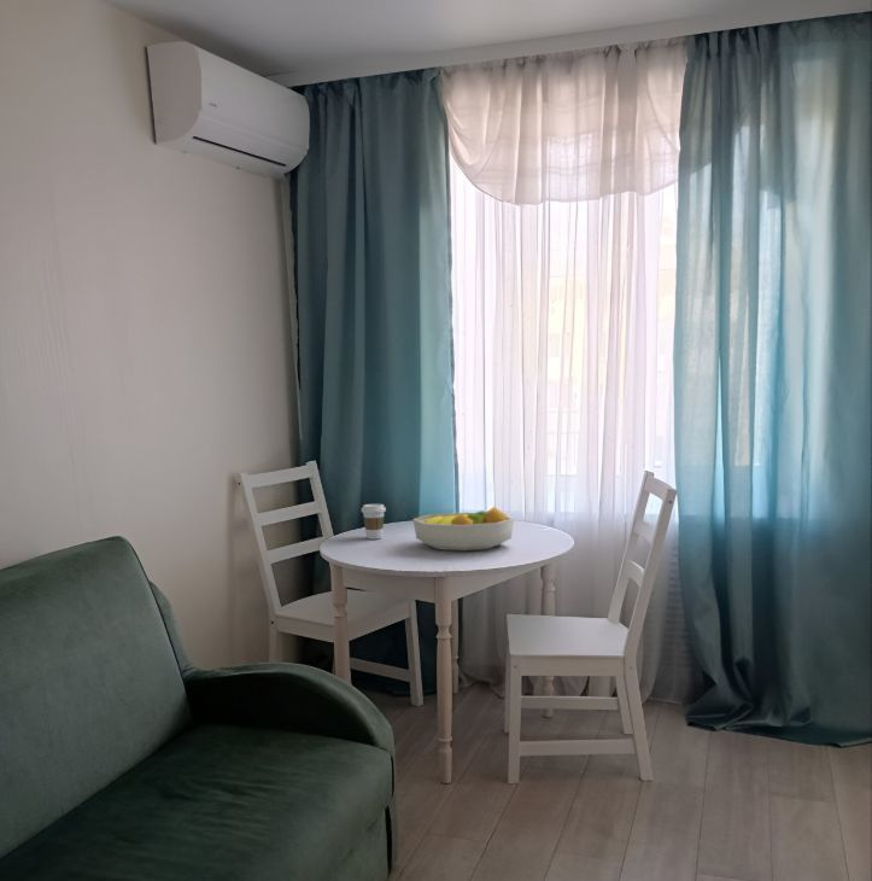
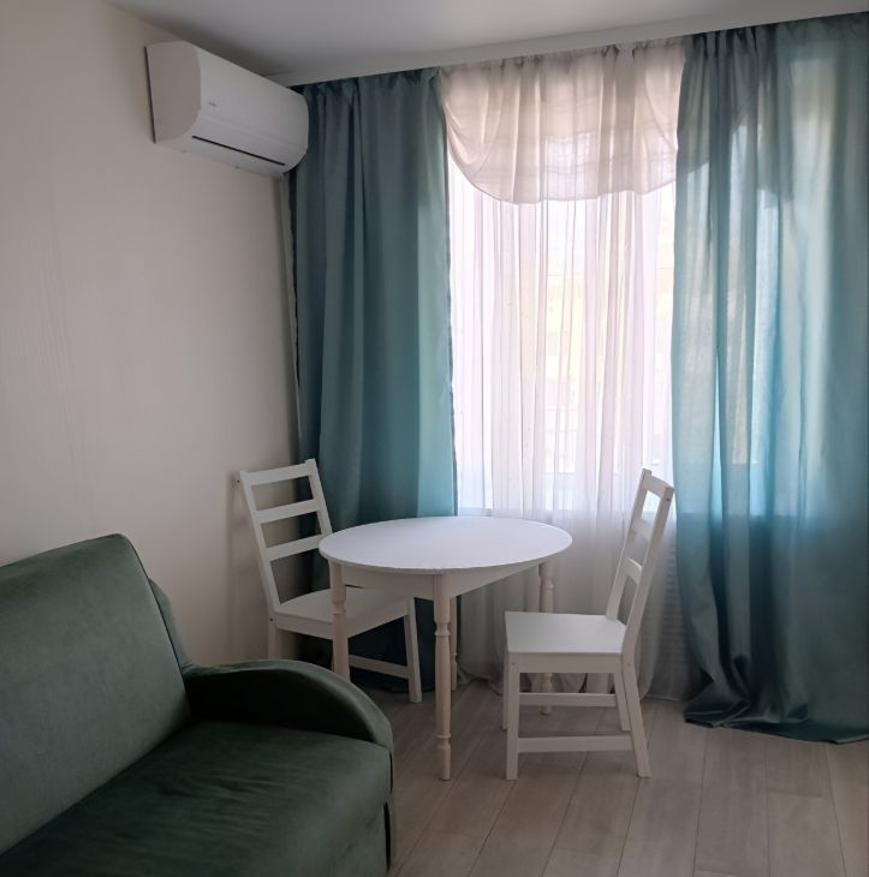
- coffee cup (374, 520)
- fruit bowl (463, 525)
